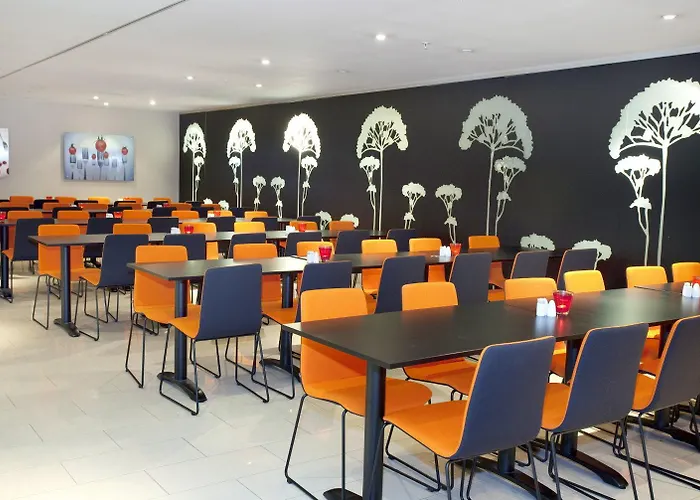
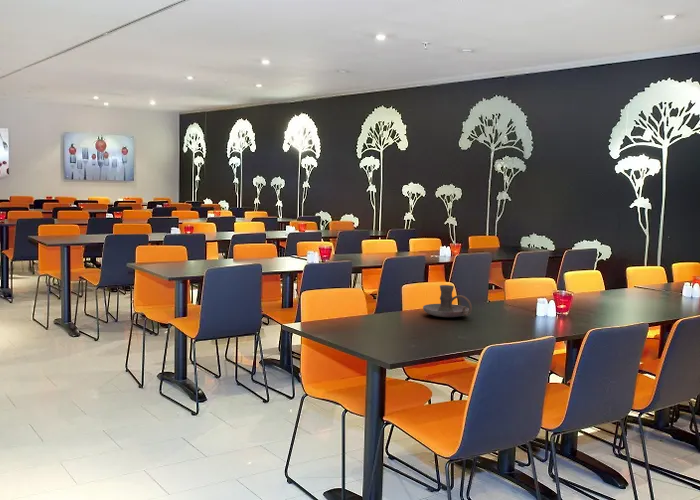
+ candle holder (450, 301)
